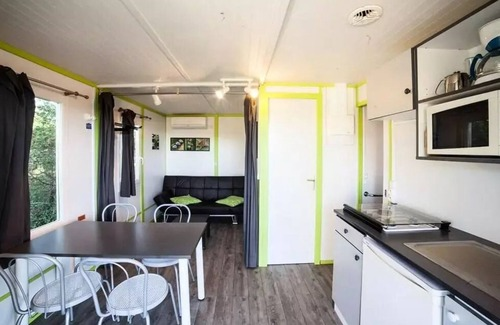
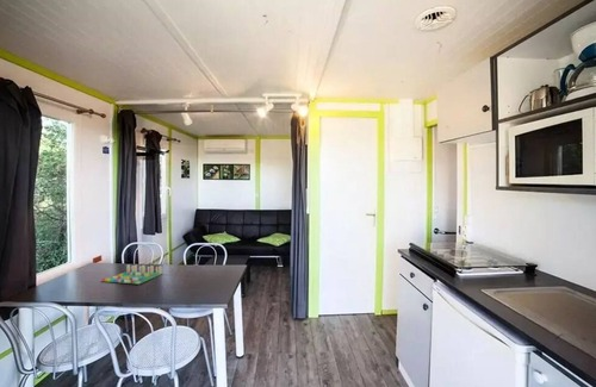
+ board game (132, 273)
